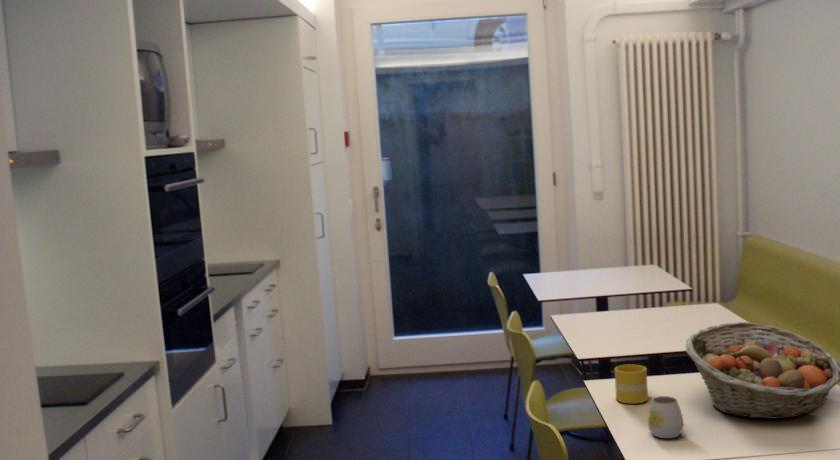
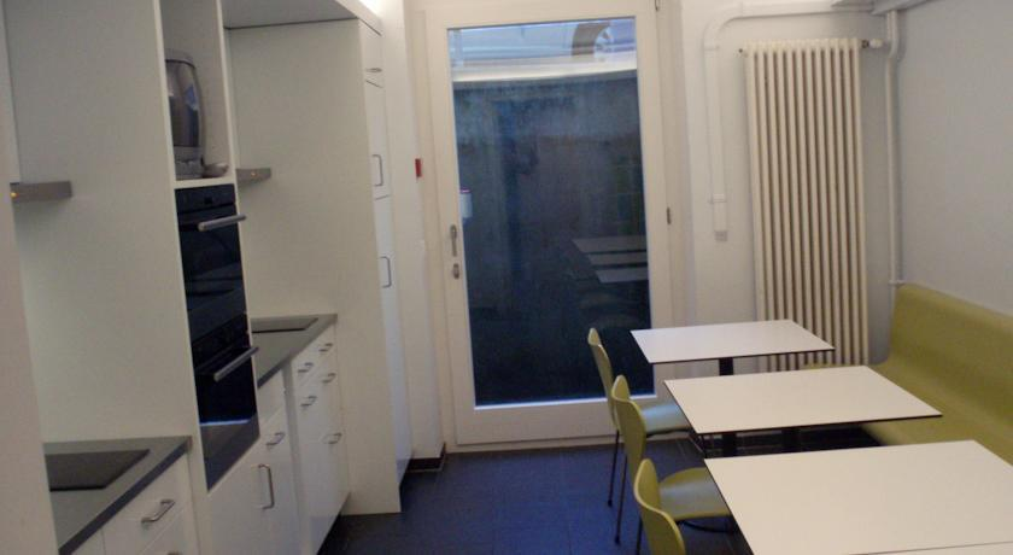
- mug (662, 415)
- fruit basket (762, 368)
- mug (633, 382)
